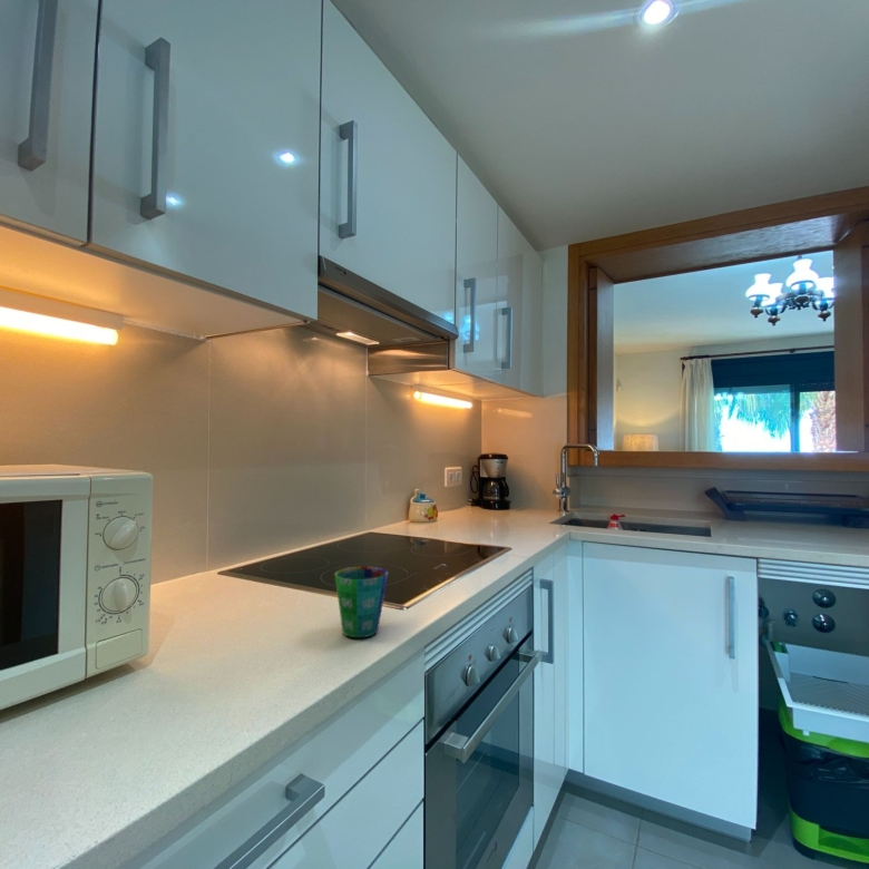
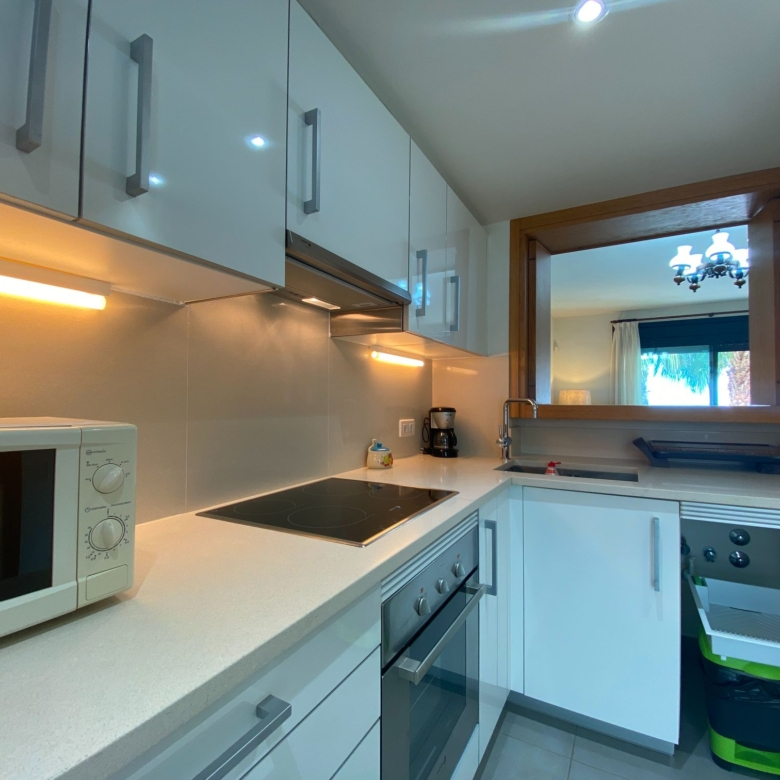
- cup (363, 599)
